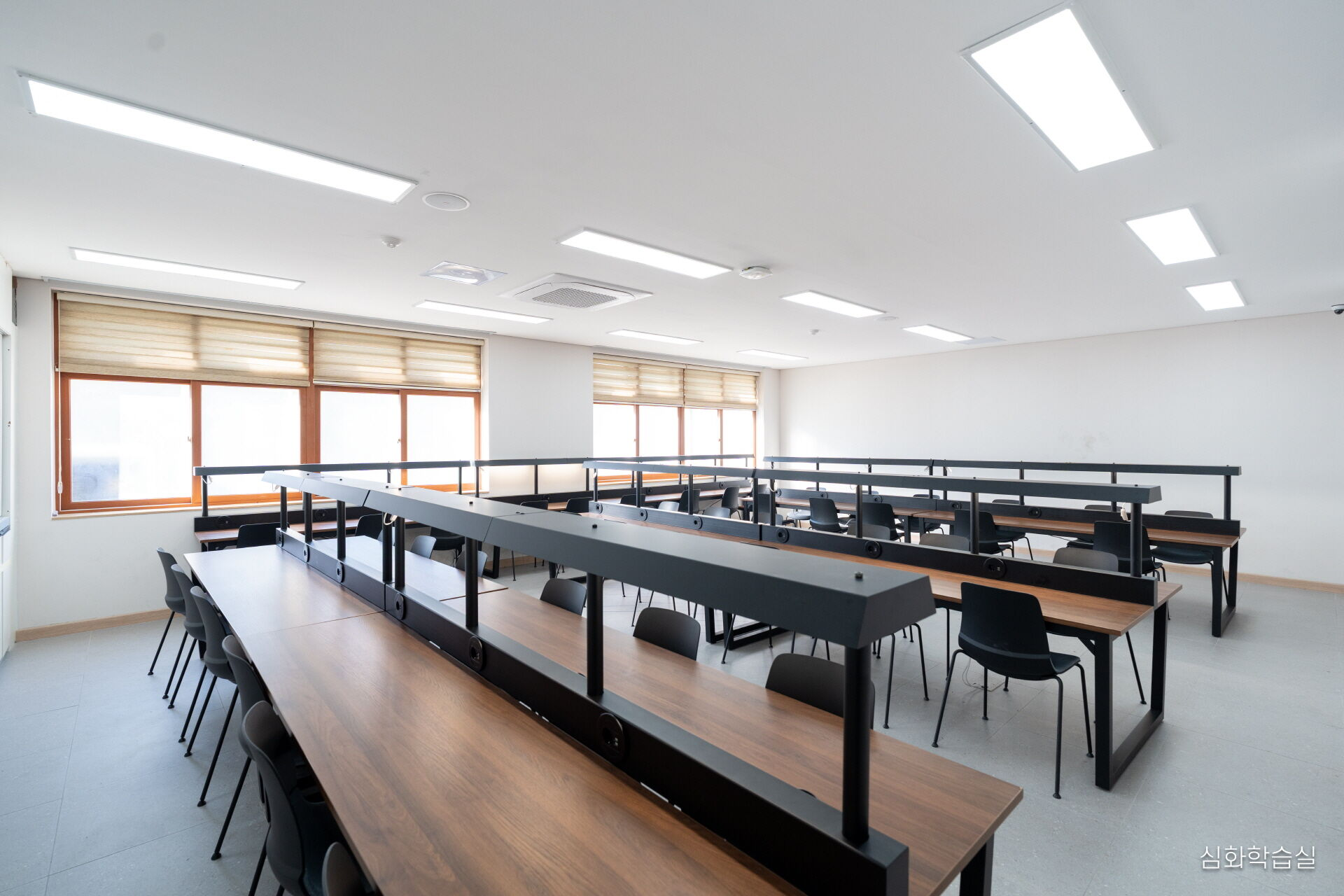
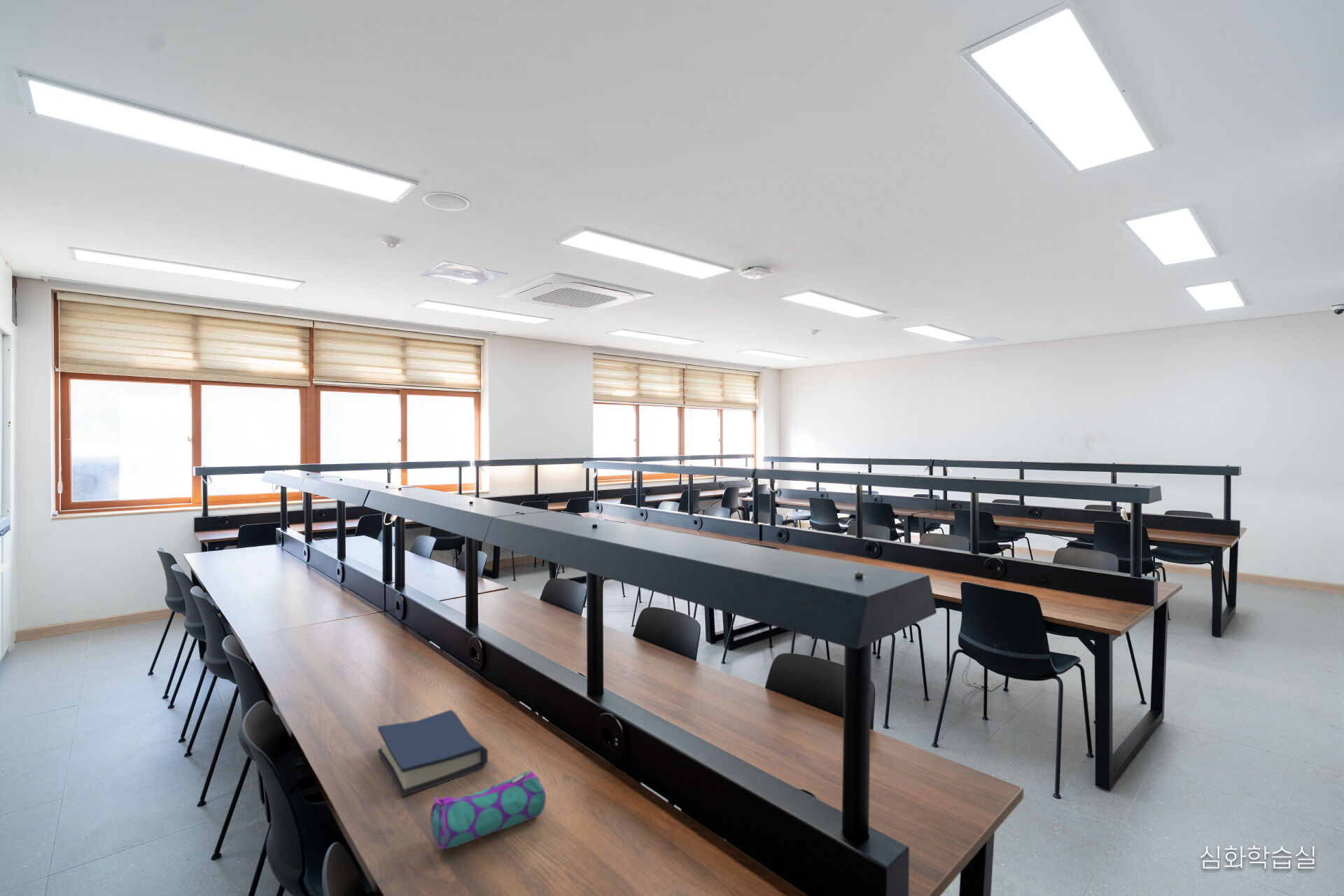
+ pencil case (489, 806)
+ hardback book (431, 746)
